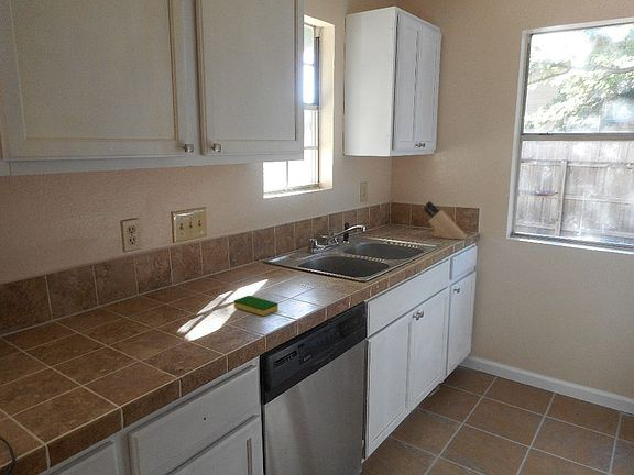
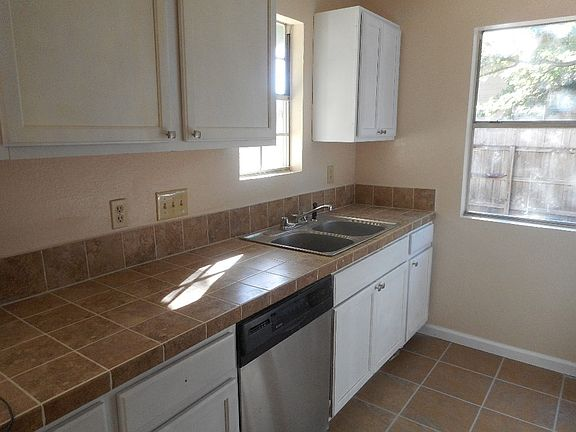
- dish sponge (255, 305)
- knife block (445, 219)
